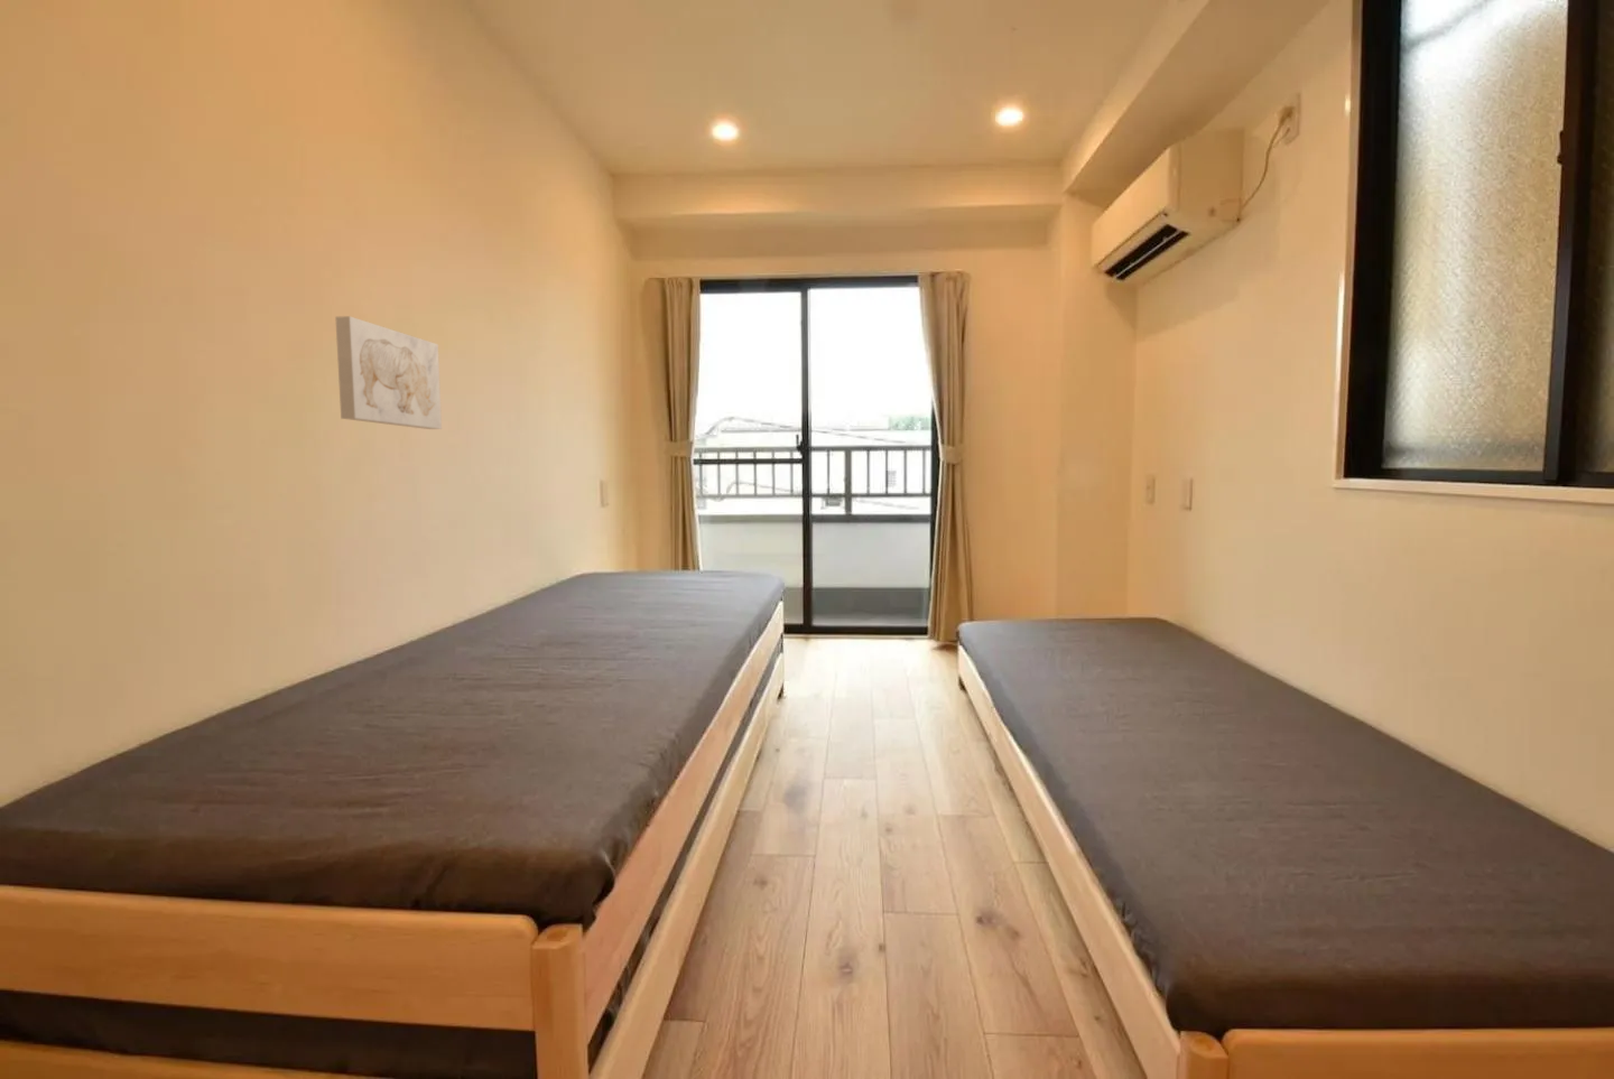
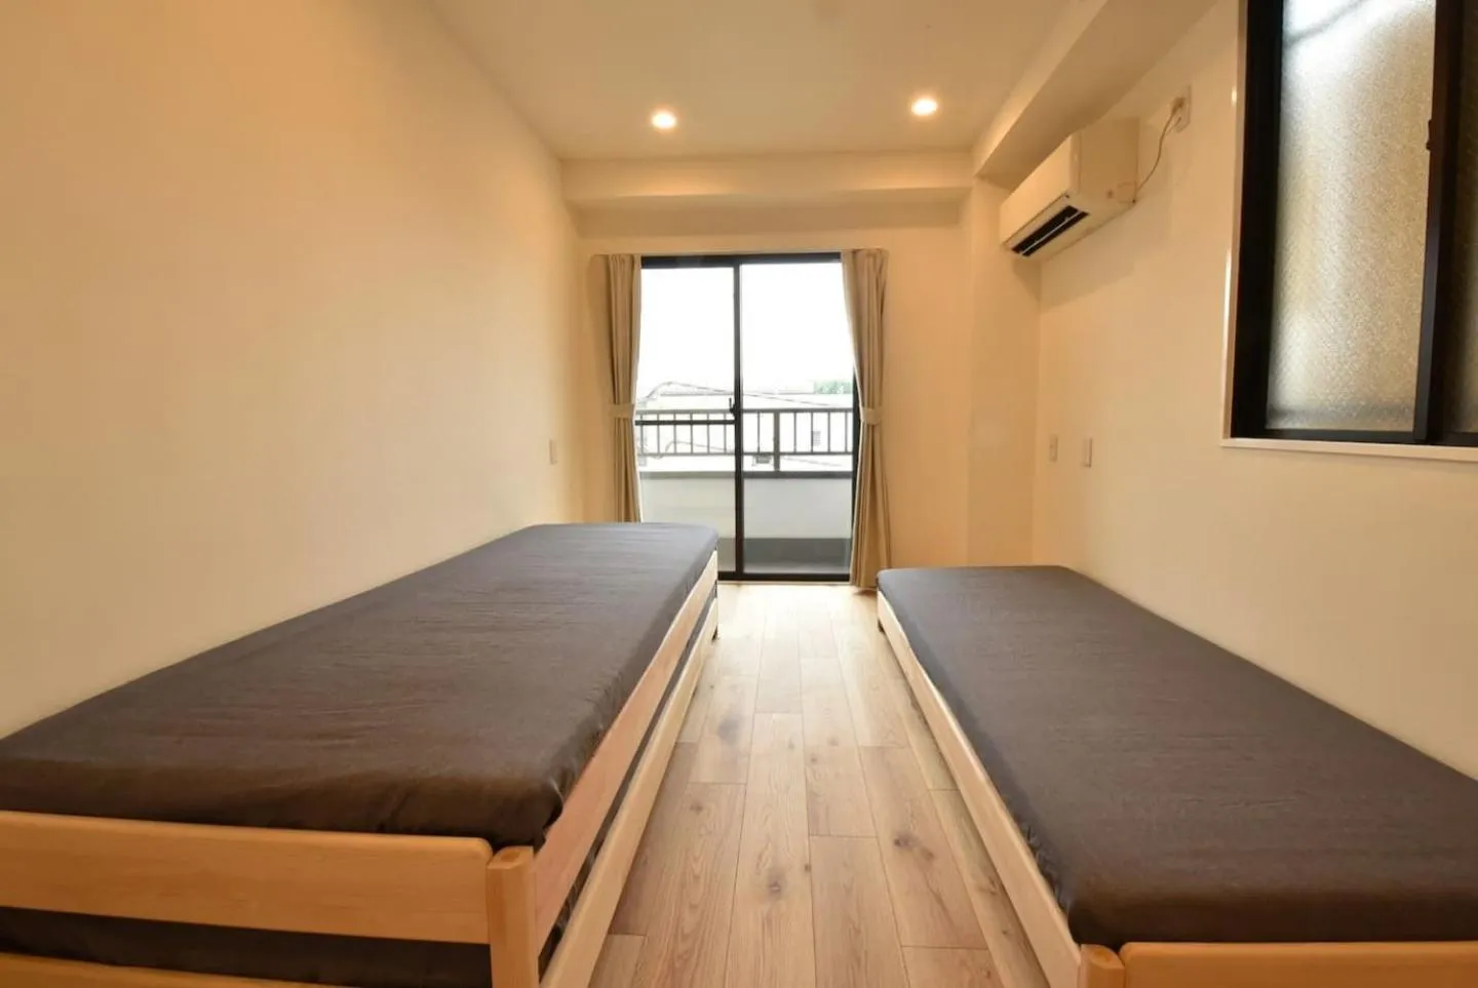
- wall art (394, 378)
